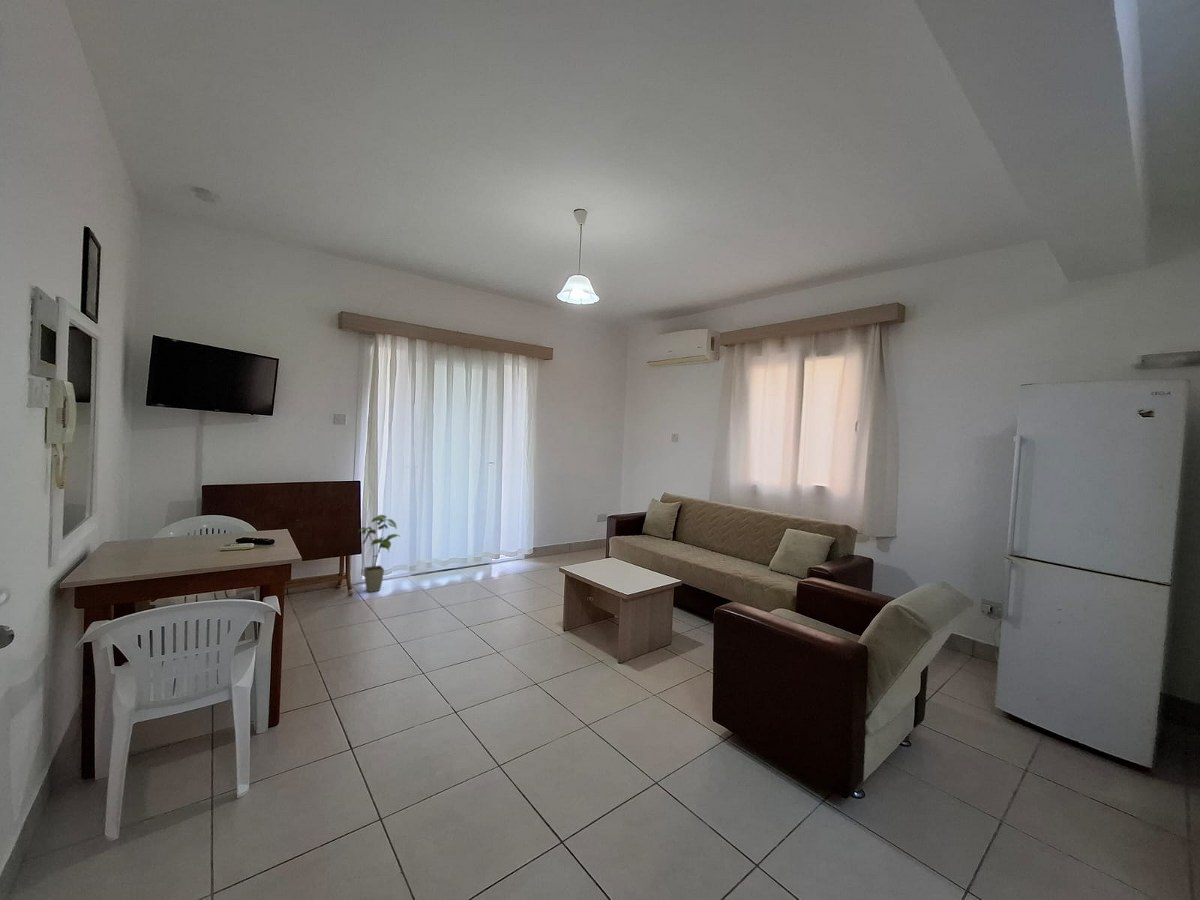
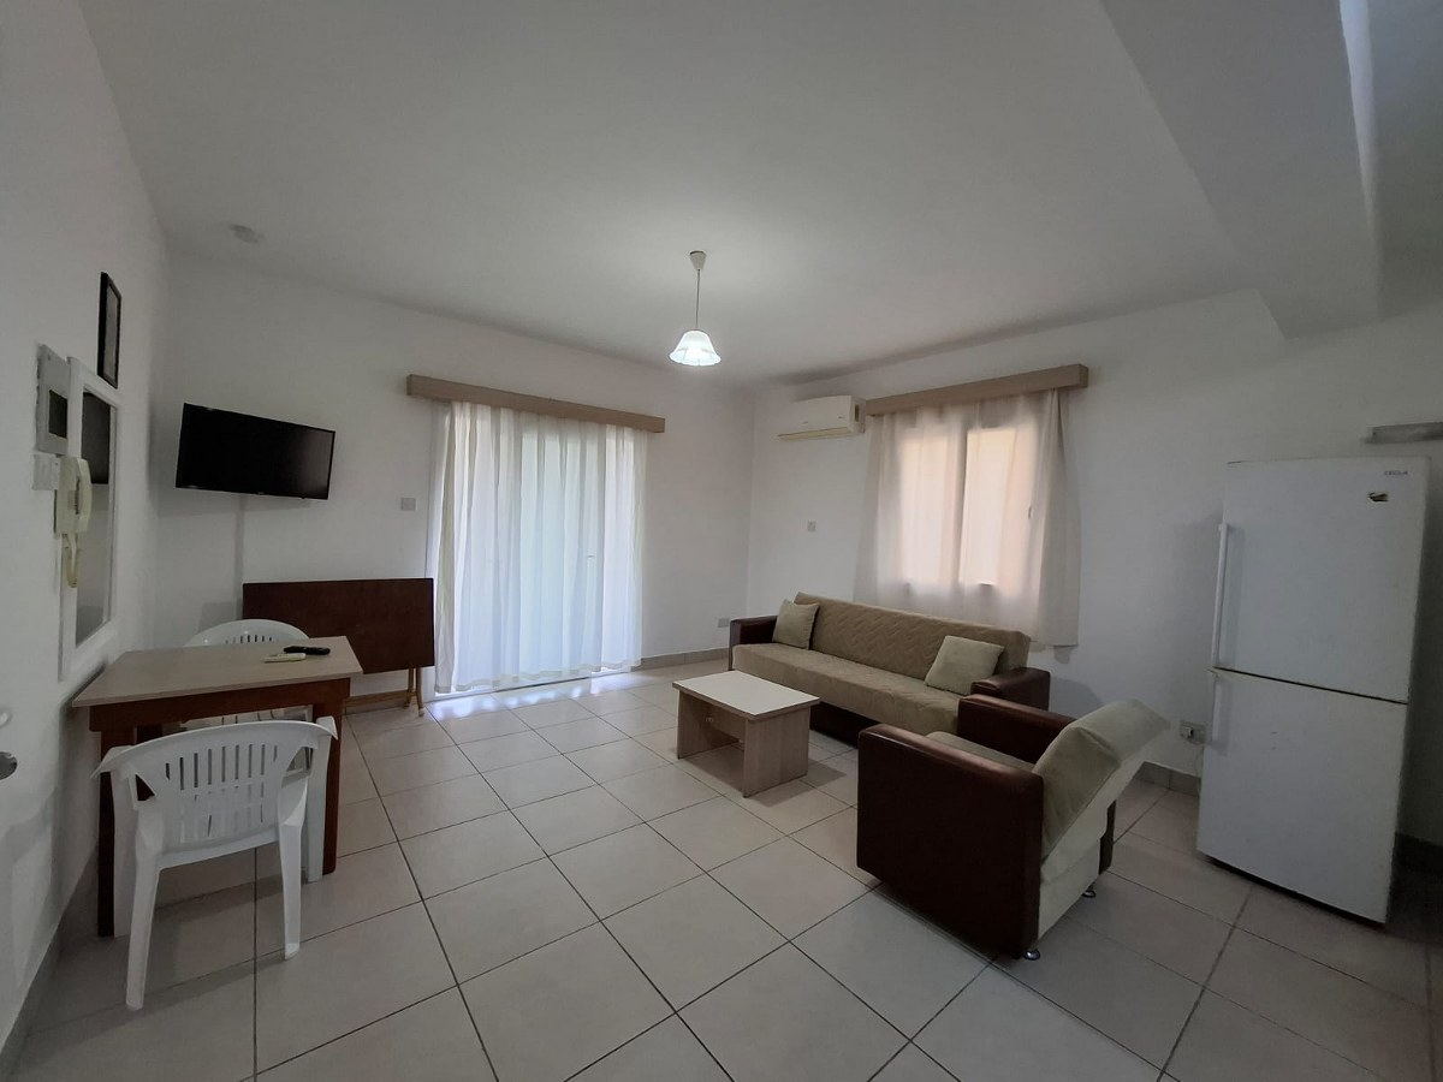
- house plant (379, 552)
